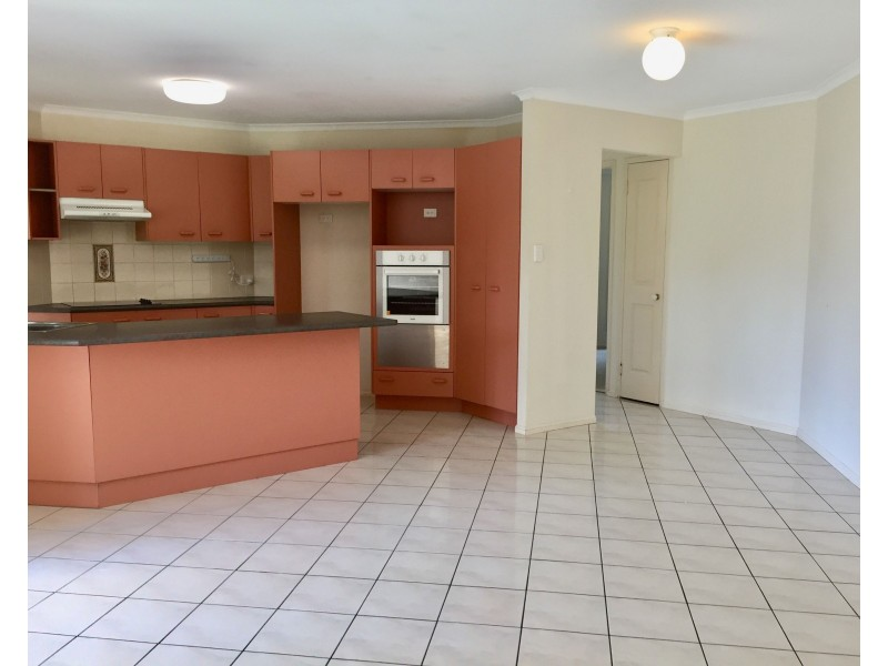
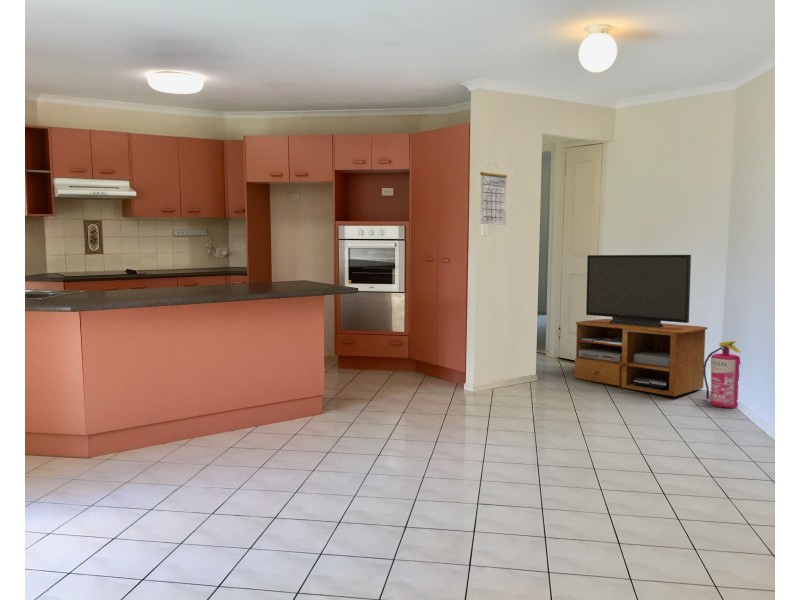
+ fire extinguisher (723, 372)
+ calendar (493, 193)
+ tv stand (636, 319)
